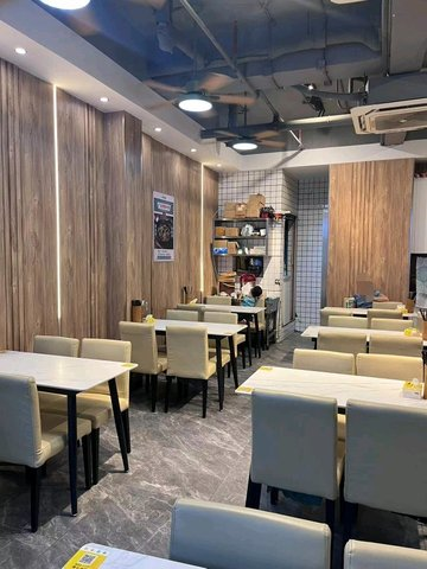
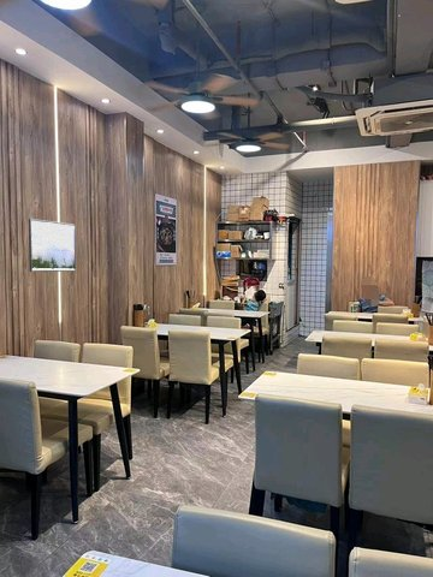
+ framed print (53, 246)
